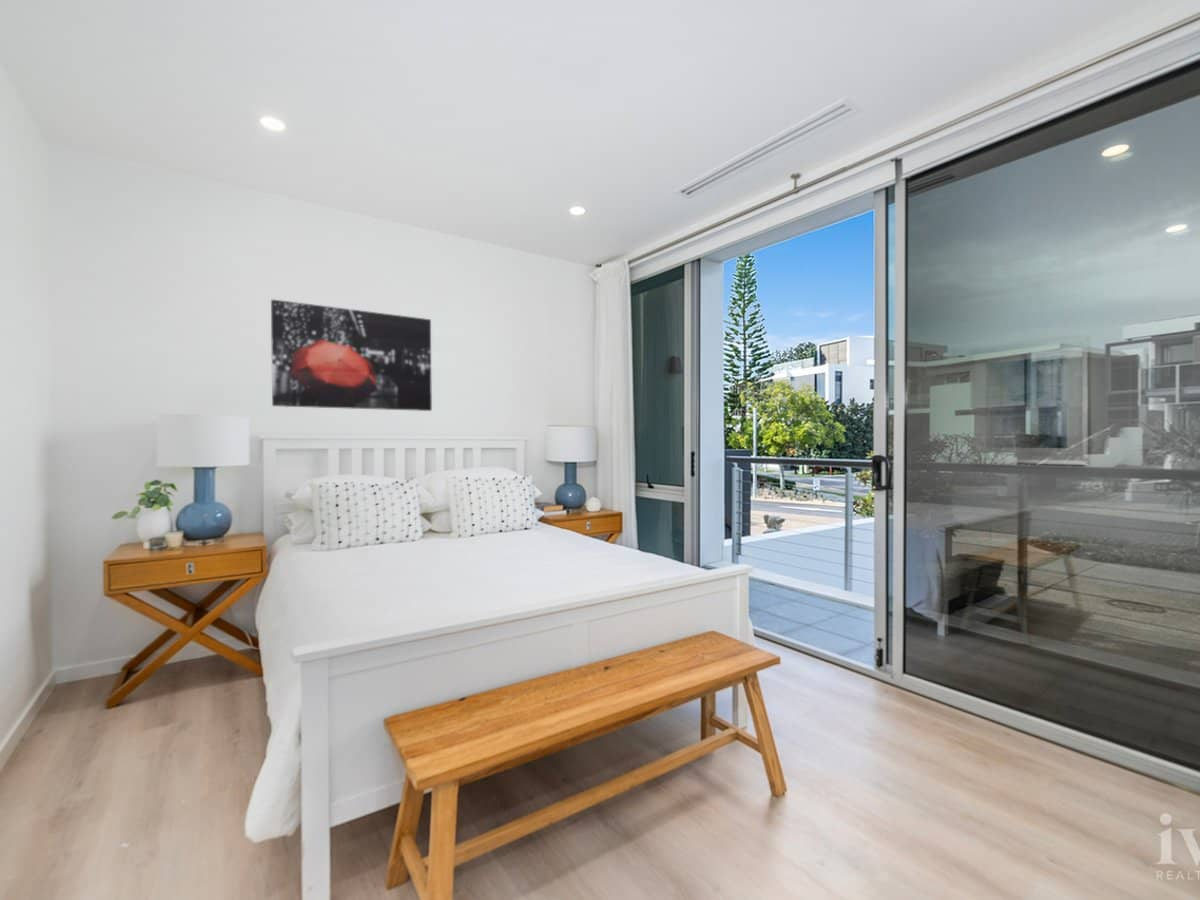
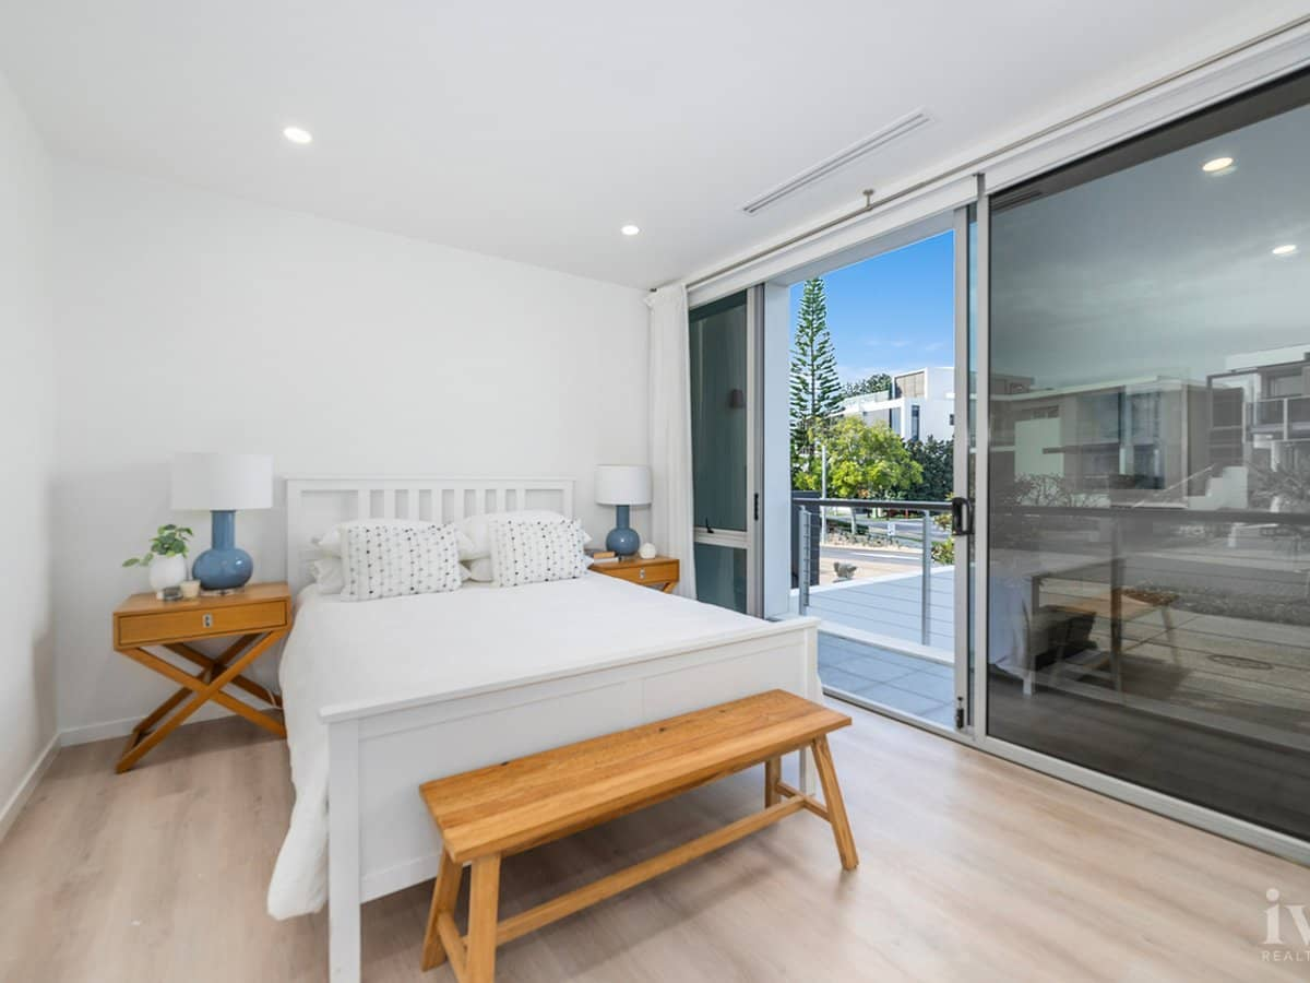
- wall art (357, 359)
